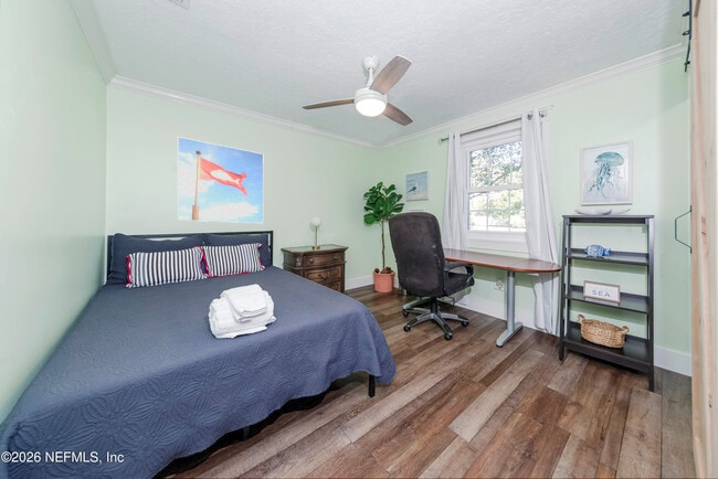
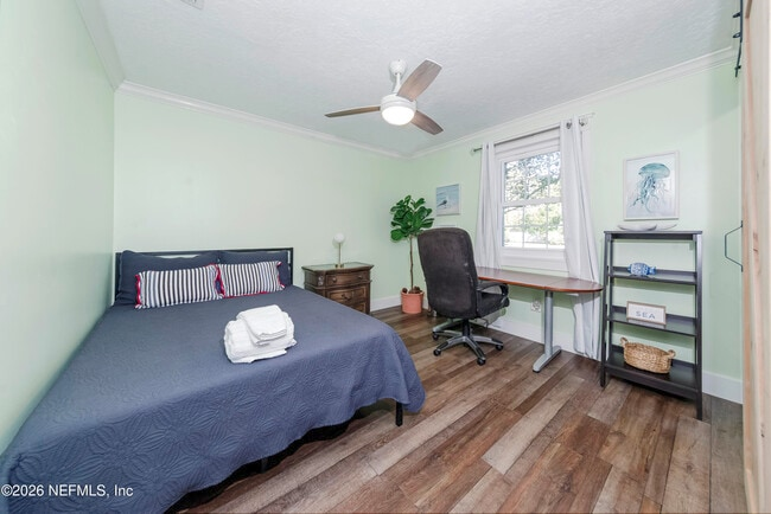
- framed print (224, 183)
